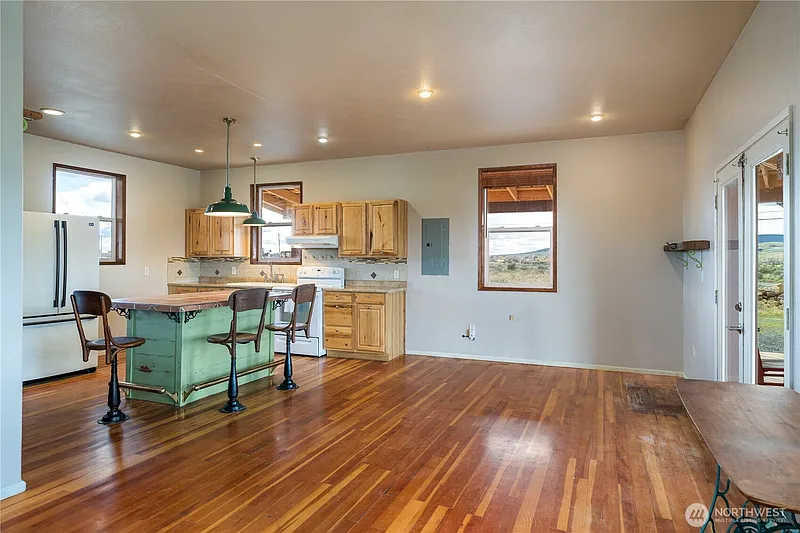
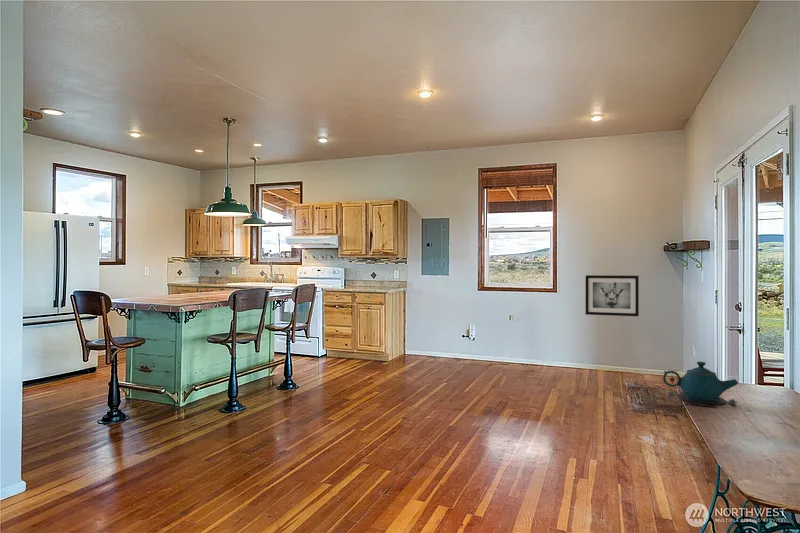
+ wall art (611, 295)
+ teapot (699, 380)
